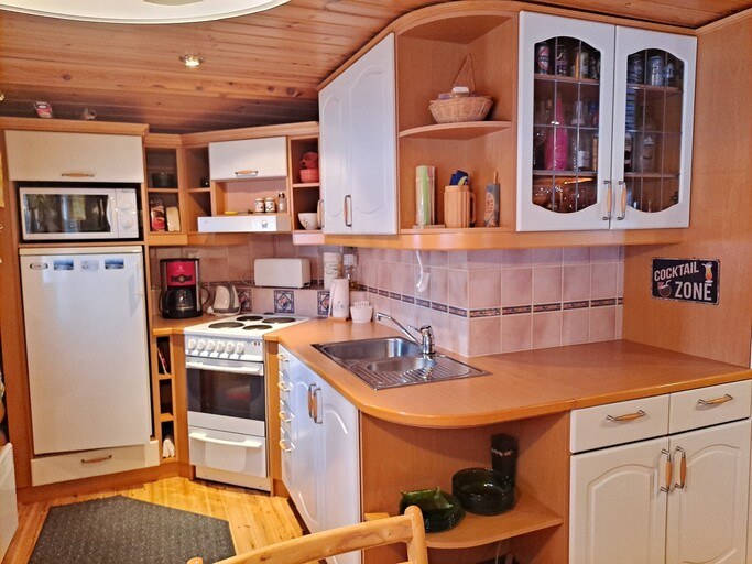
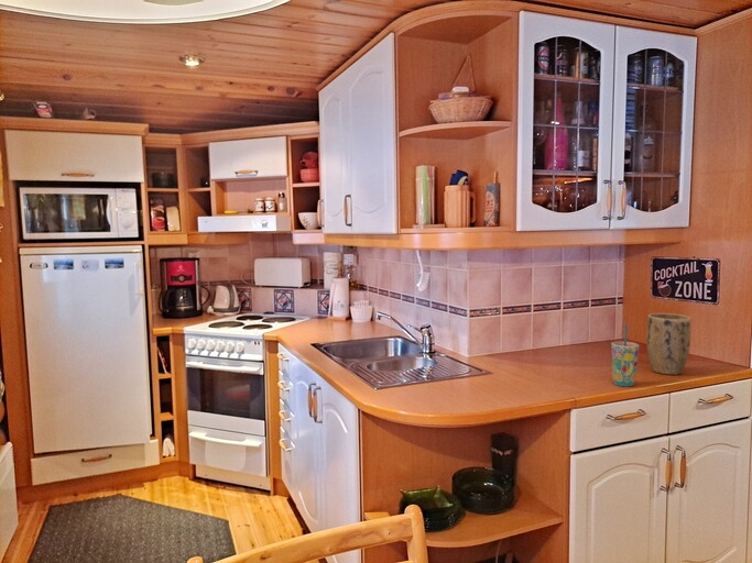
+ plant pot (667, 343)
+ cup (624, 354)
